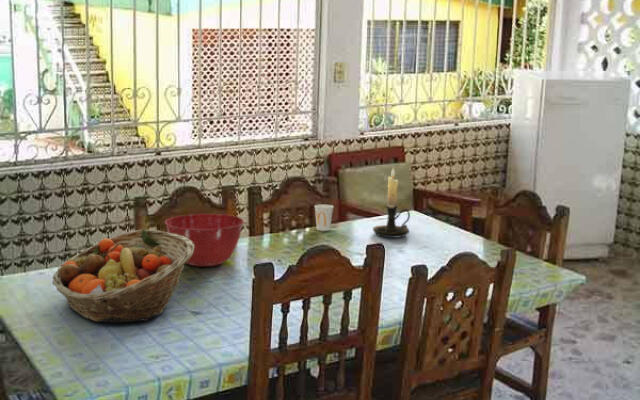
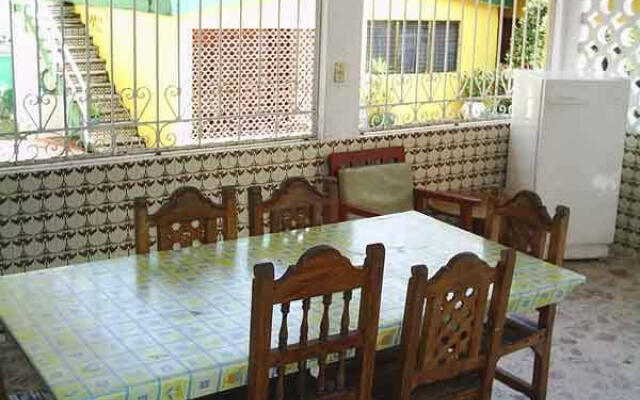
- fruit basket (124, 273)
- mixing bowl (204, 241)
- cup (323, 217)
- candle holder (395, 200)
